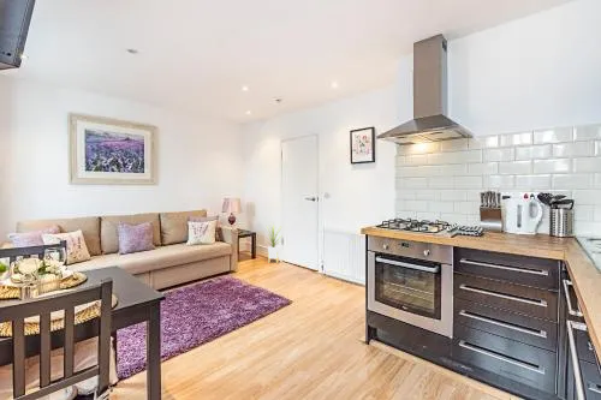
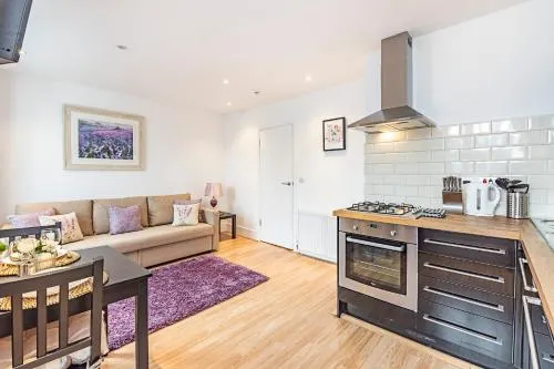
- house plant (273, 241)
